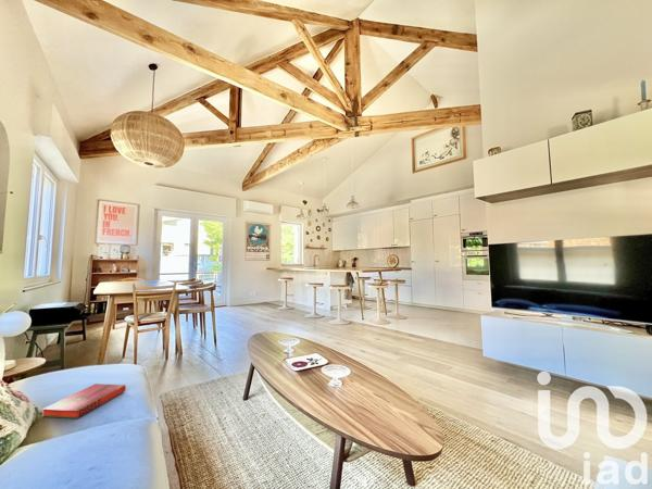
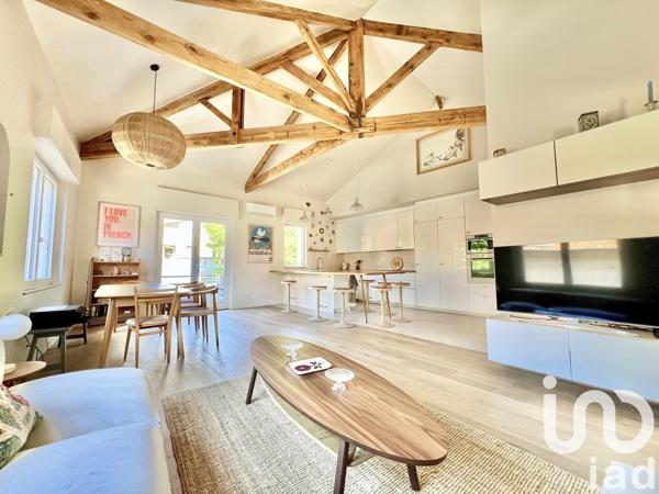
- hardback book (87, 399)
